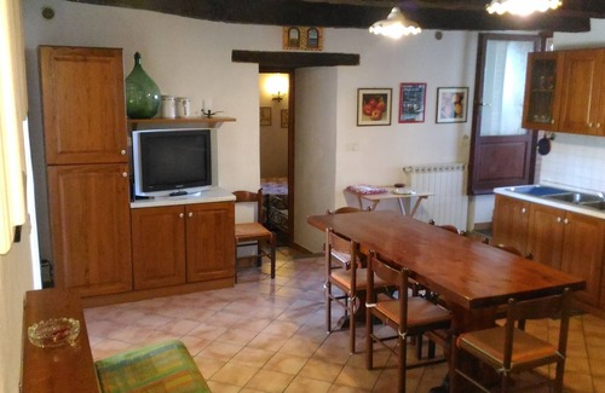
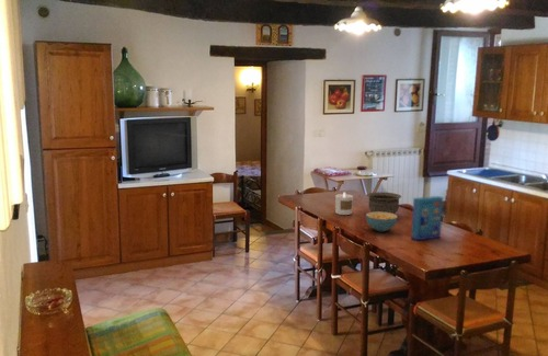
+ cereal bowl (380, 222)
+ bowl (384, 205)
+ cereal box (426, 217)
+ candle (343, 203)
